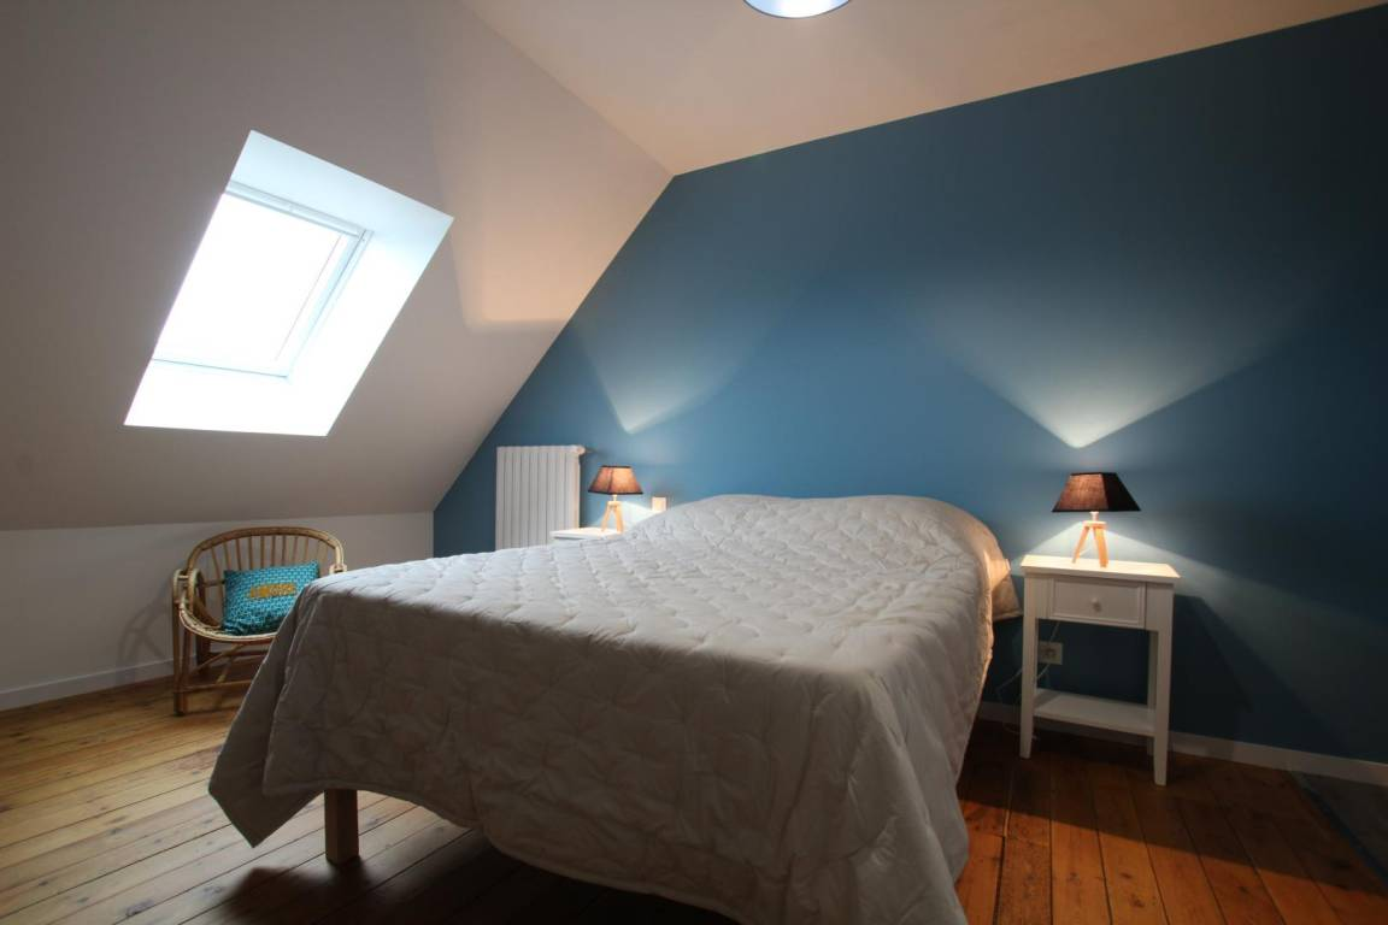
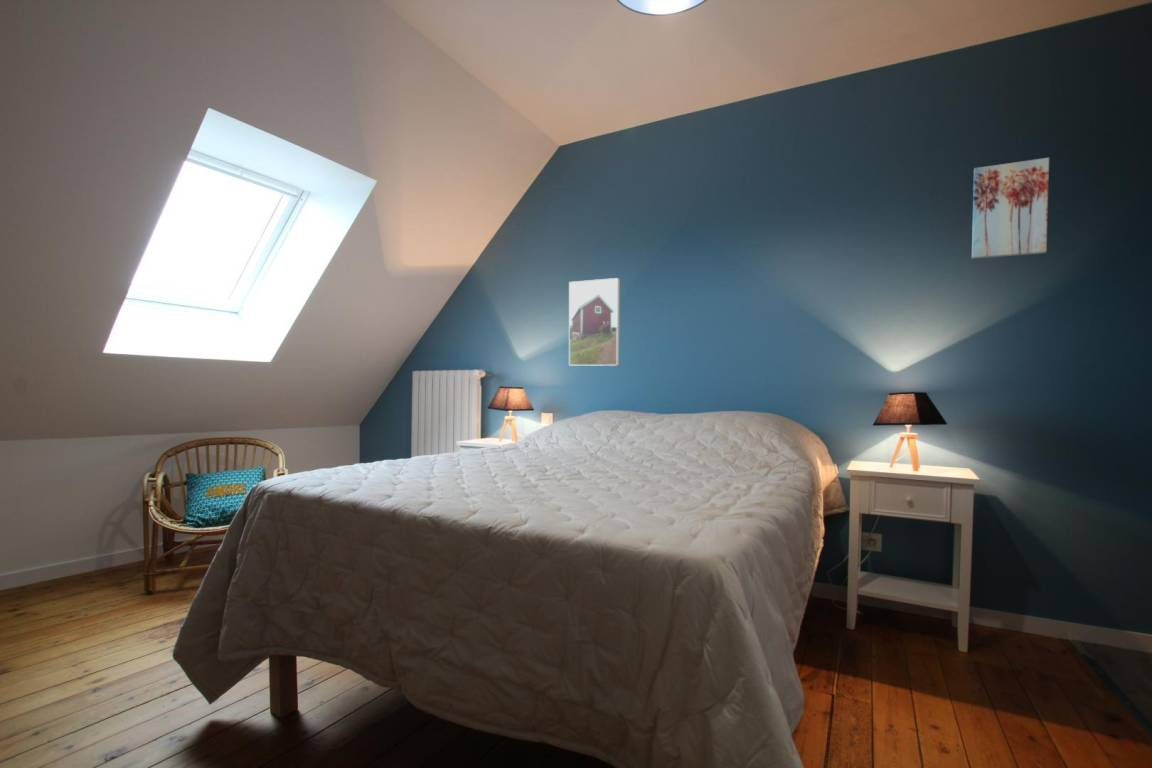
+ wall art (1009, 209)
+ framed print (593, 323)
